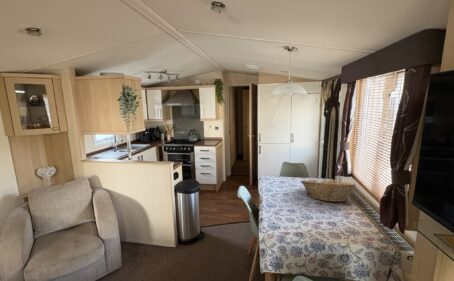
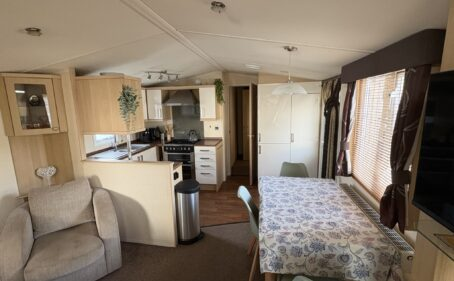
- fruit basket (326, 187)
